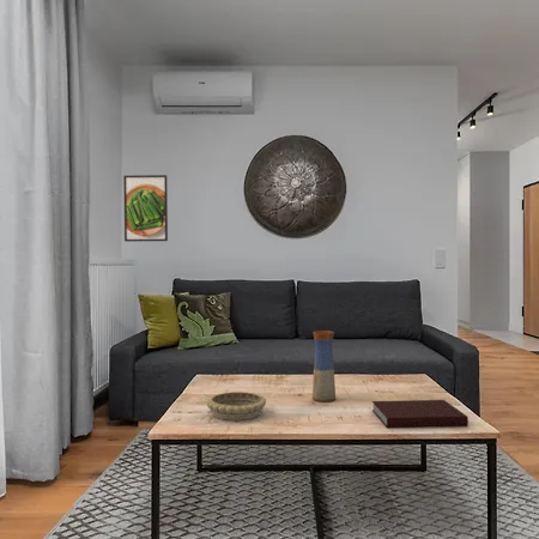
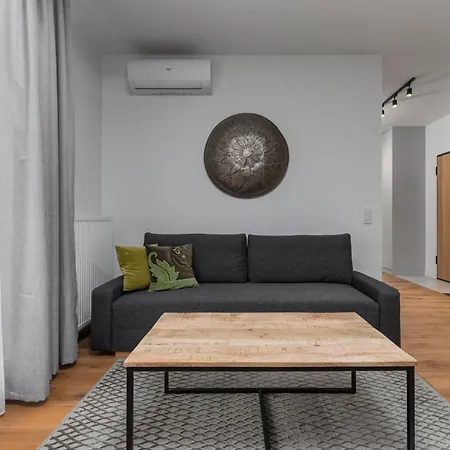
- decorative bowl (236, 405)
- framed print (145, 207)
- vase (323, 365)
- notebook (417, 413)
